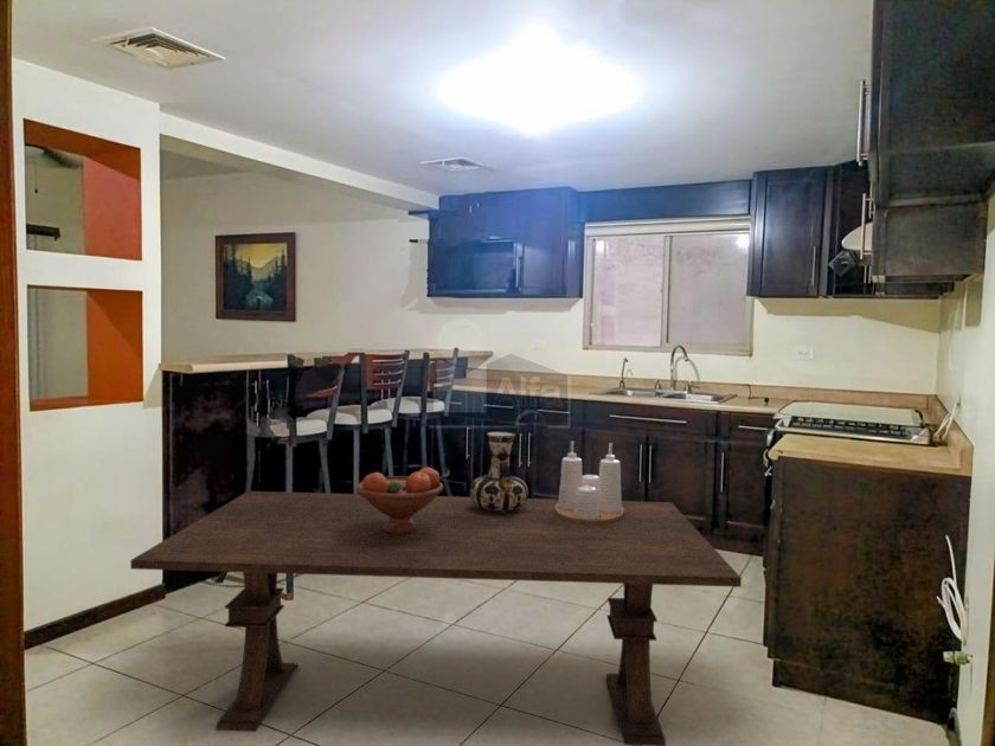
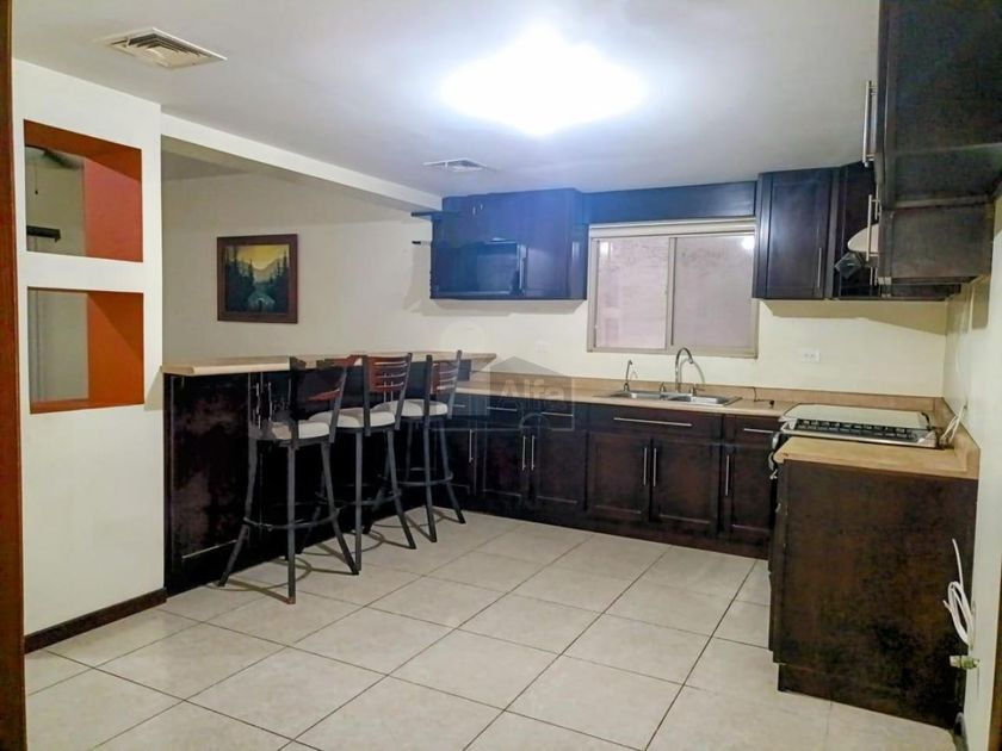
- condiment set (590, 476)
- vase (499, 470)
- fruit bowl (399, 497)
- dining table (452, 578)
